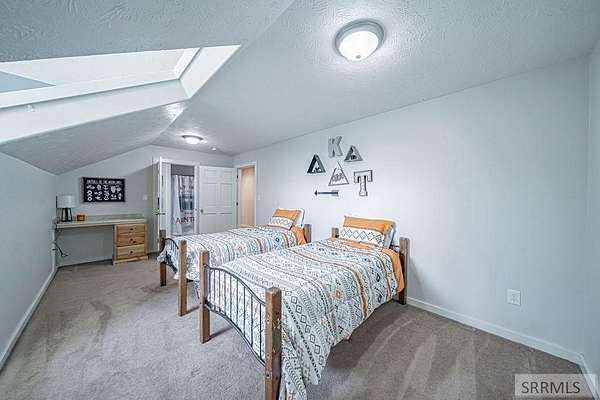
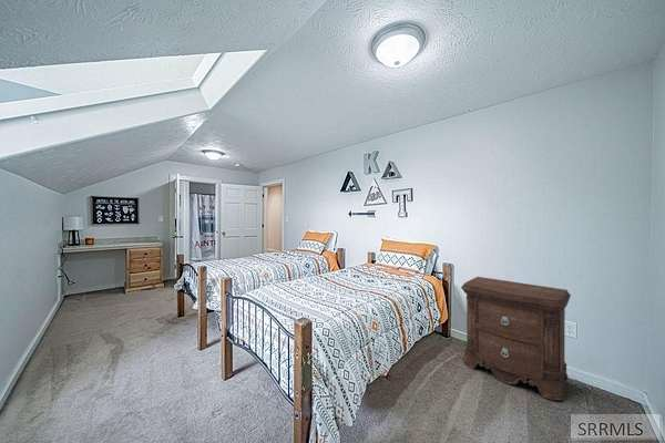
+ nightstand (511, 329)
